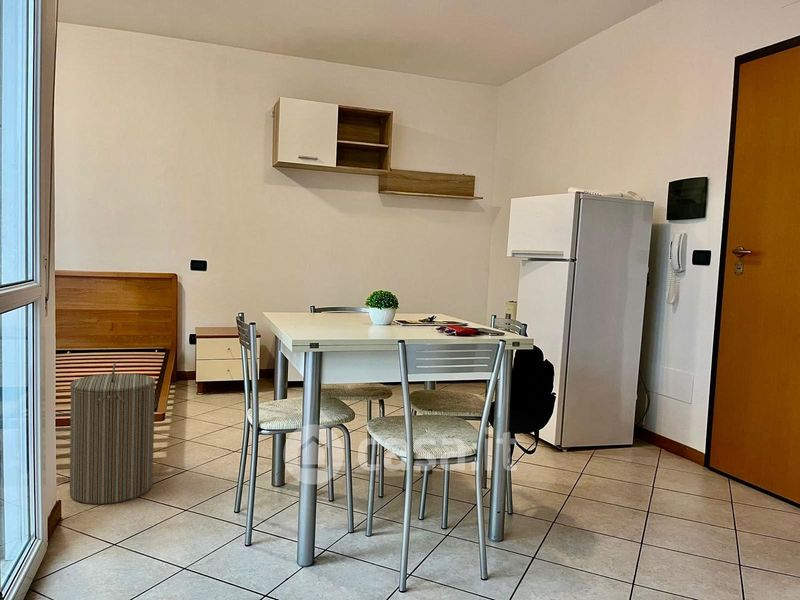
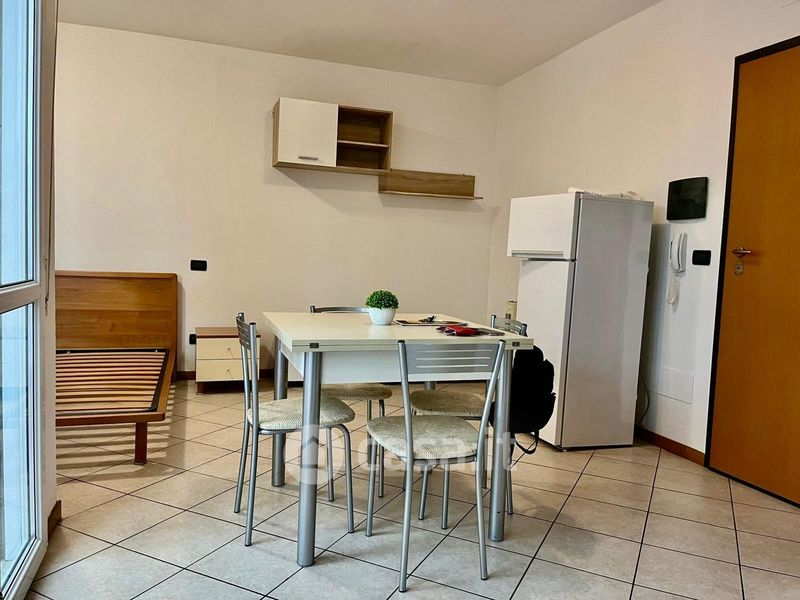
- laundry hamper (113, 426)
